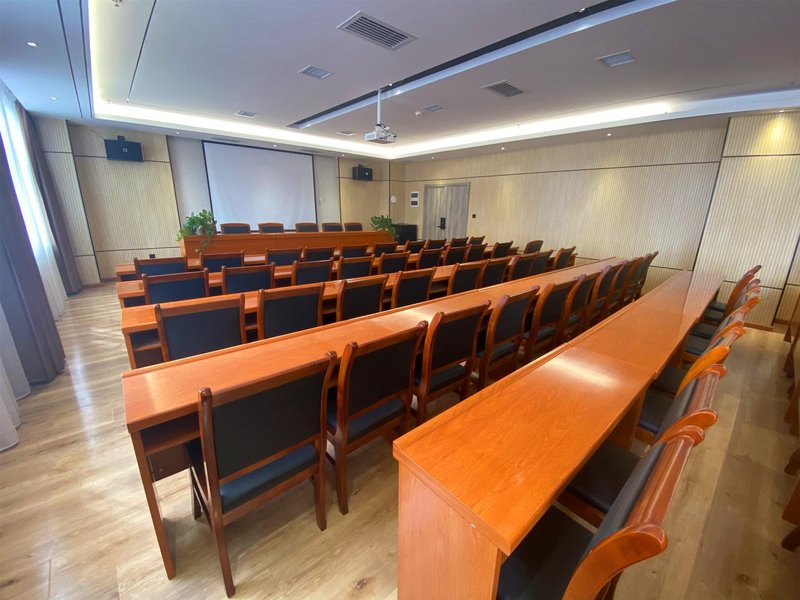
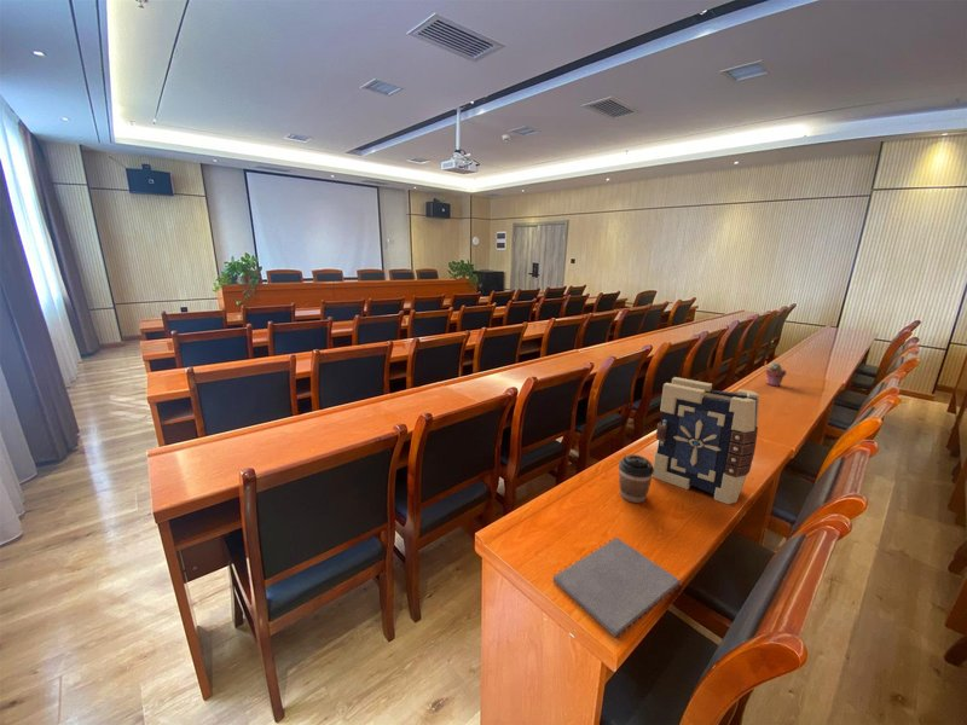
+ book (705, 437)
+ notepad (615, 580)
+ coffee cup (635, 476)
+ potted succulent (775, 373)
